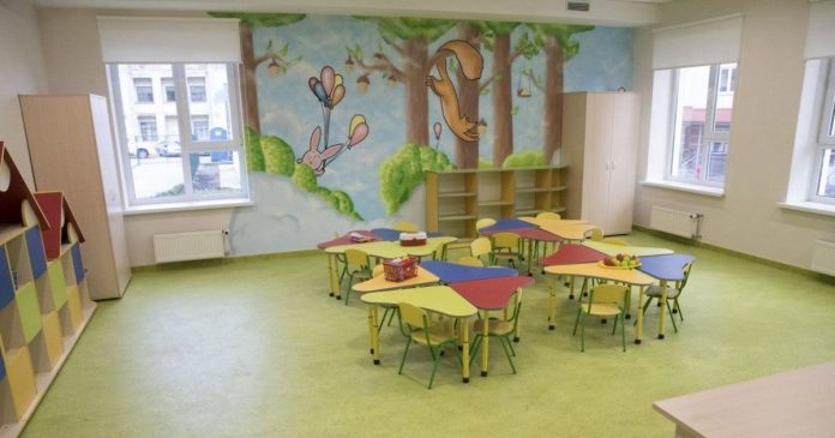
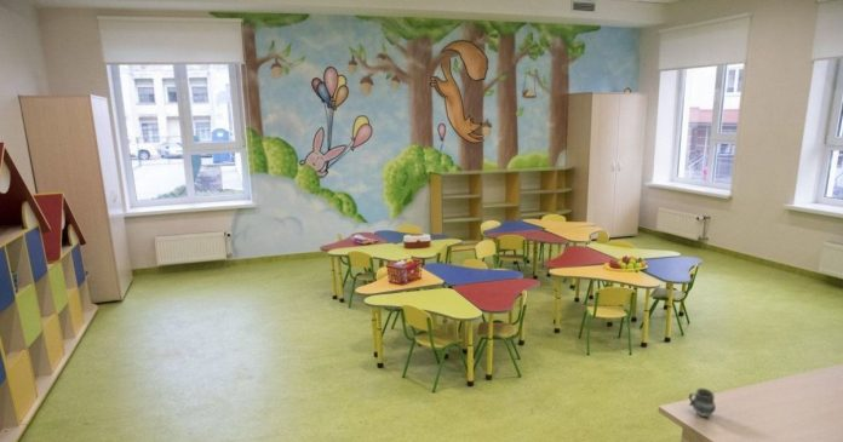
+ cup (701, 402)
